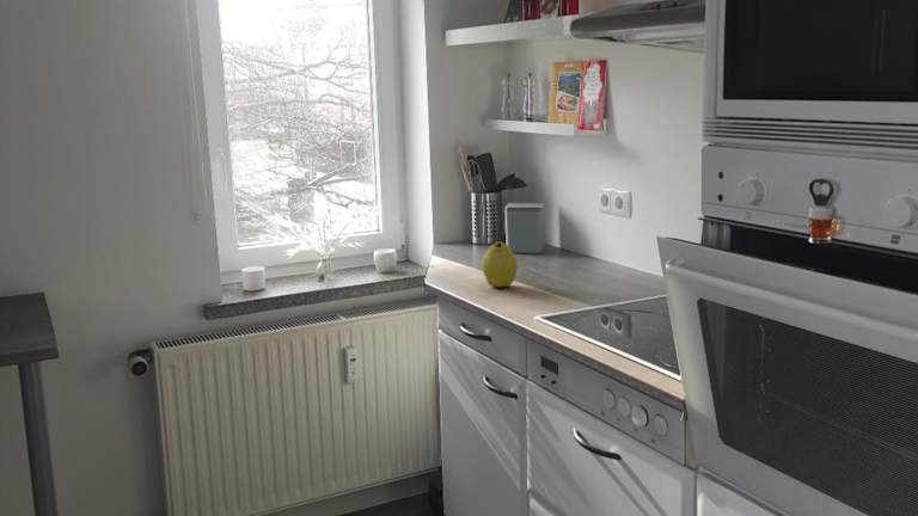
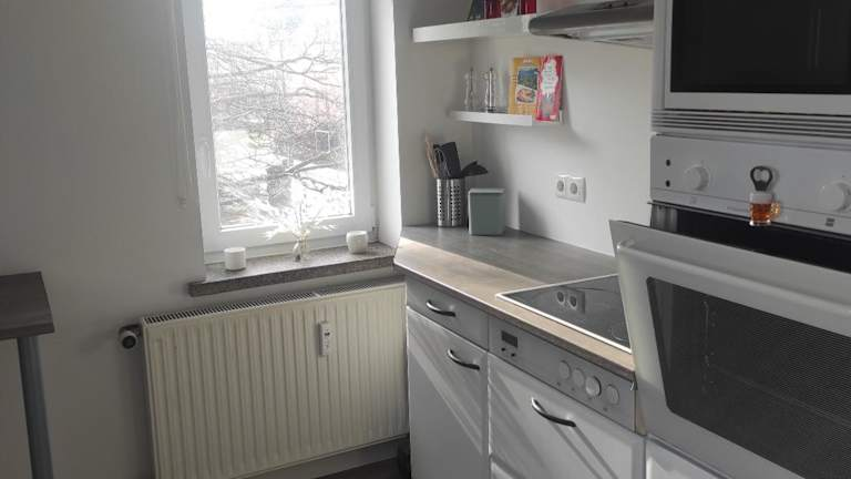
- fruit (500, 264)
